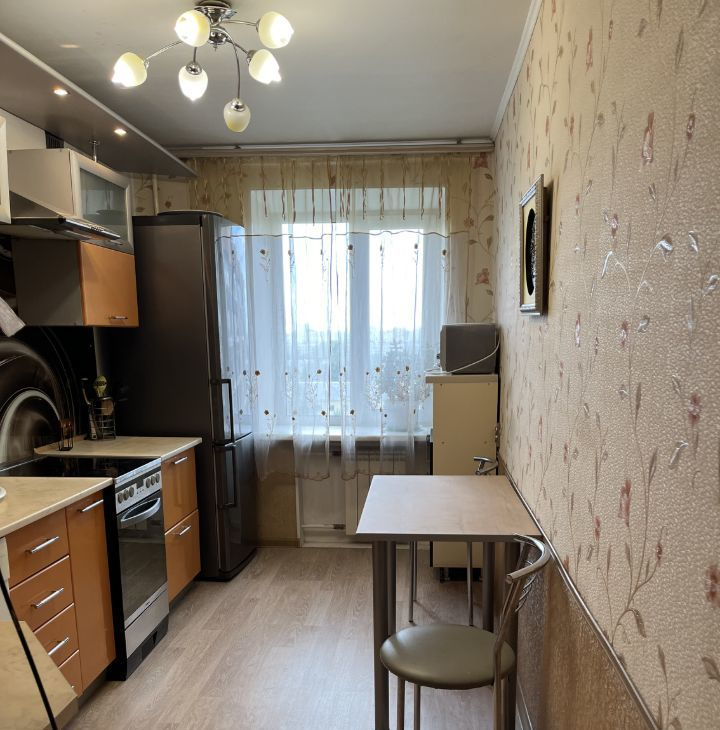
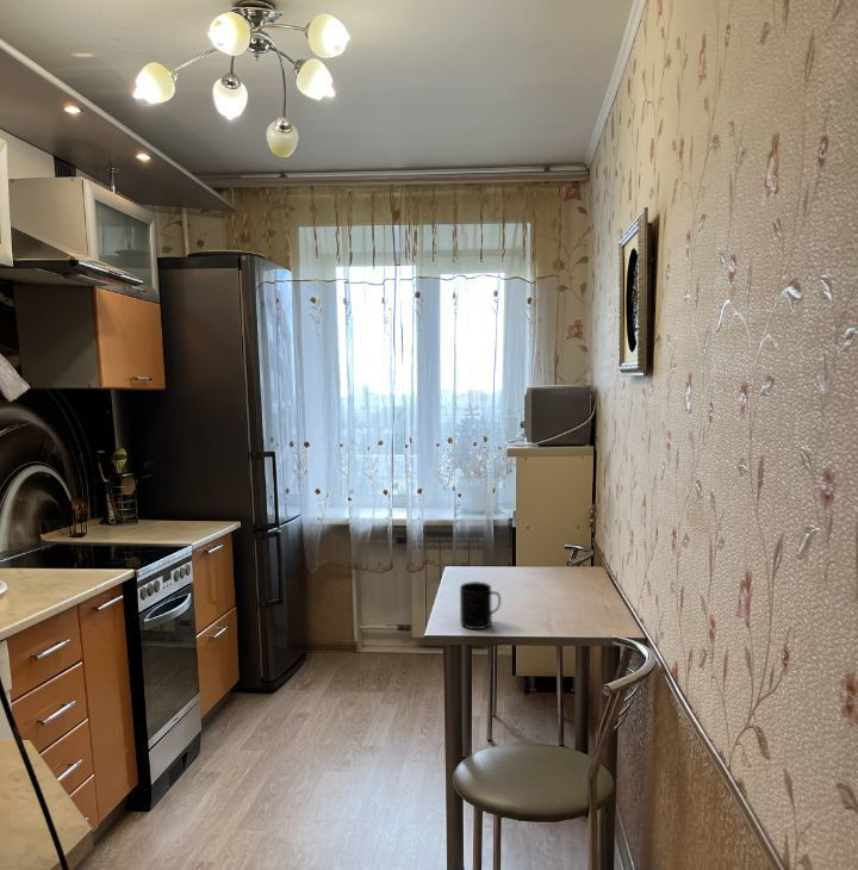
+ mug (480, 605)
